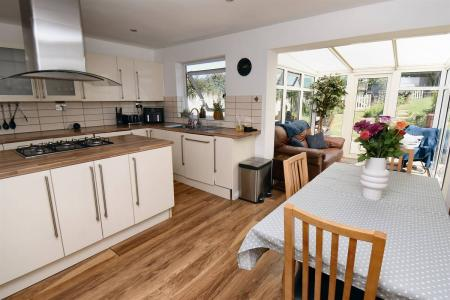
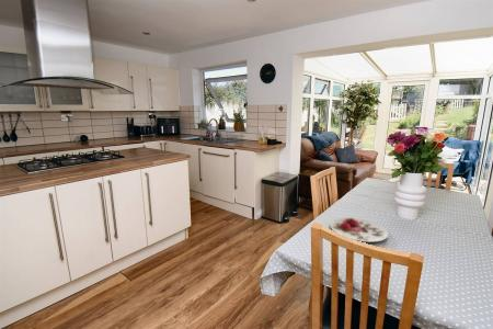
+ plate (357, 228)
